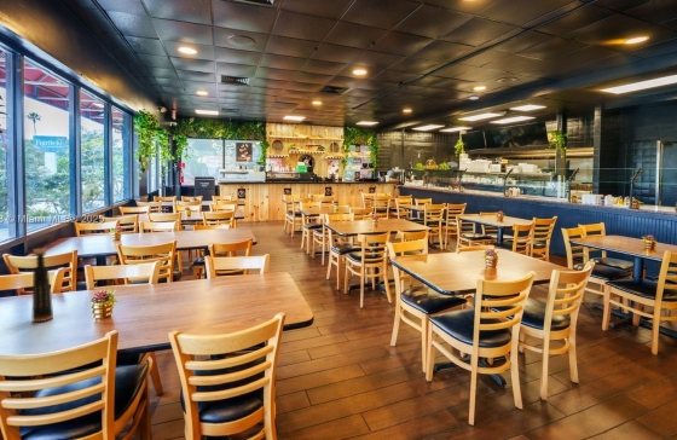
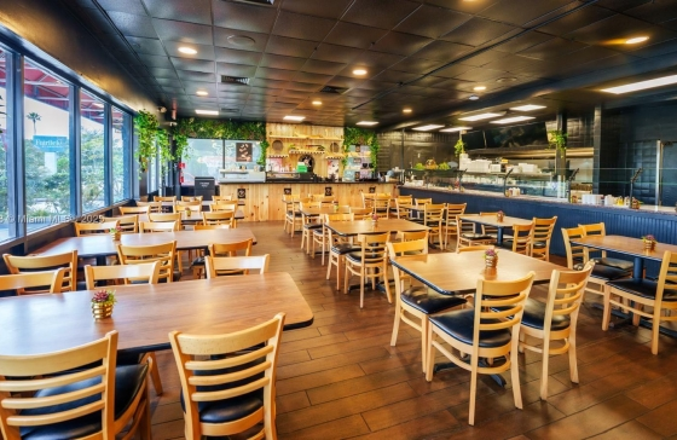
- bottle (41, 284)
